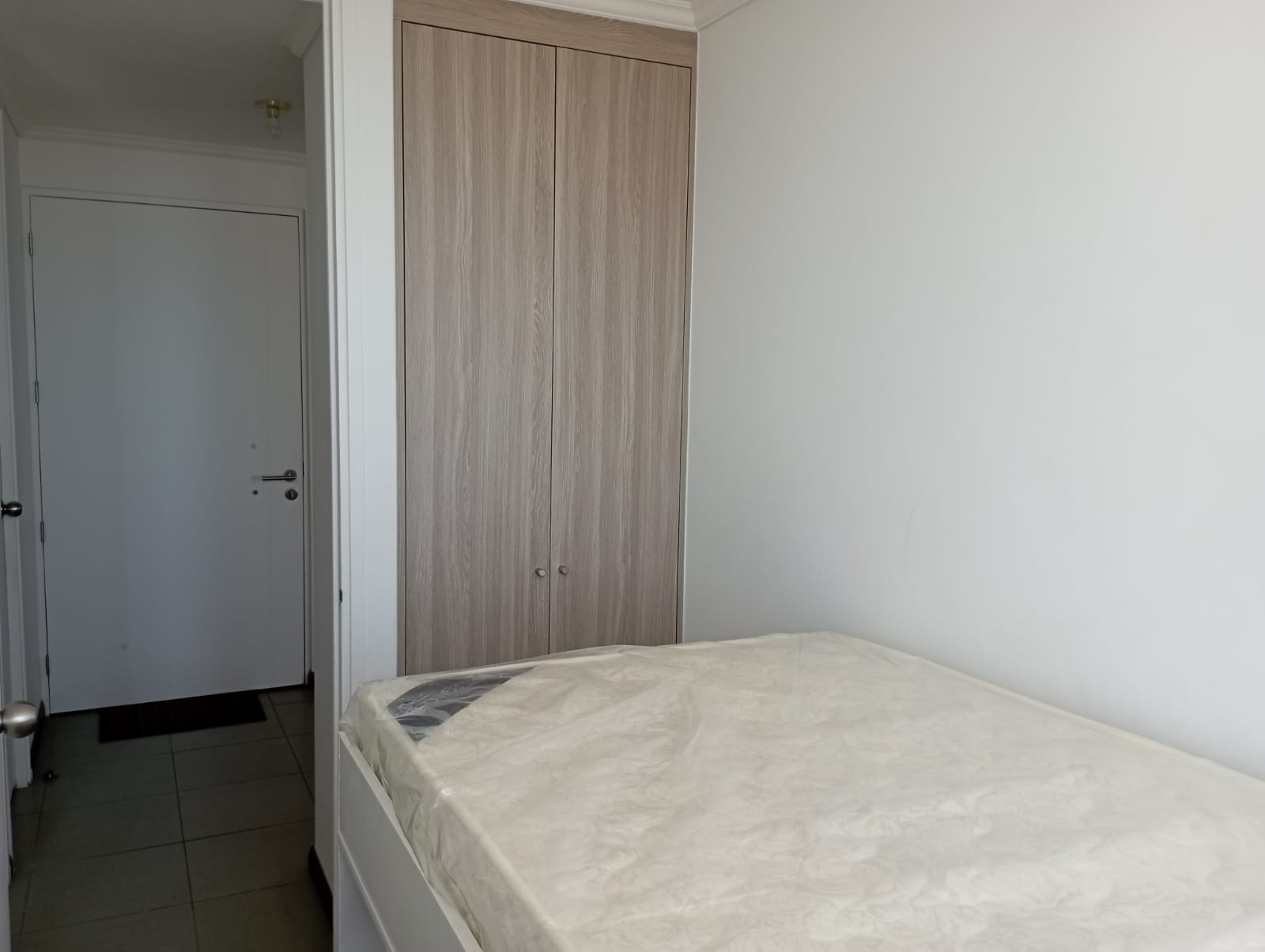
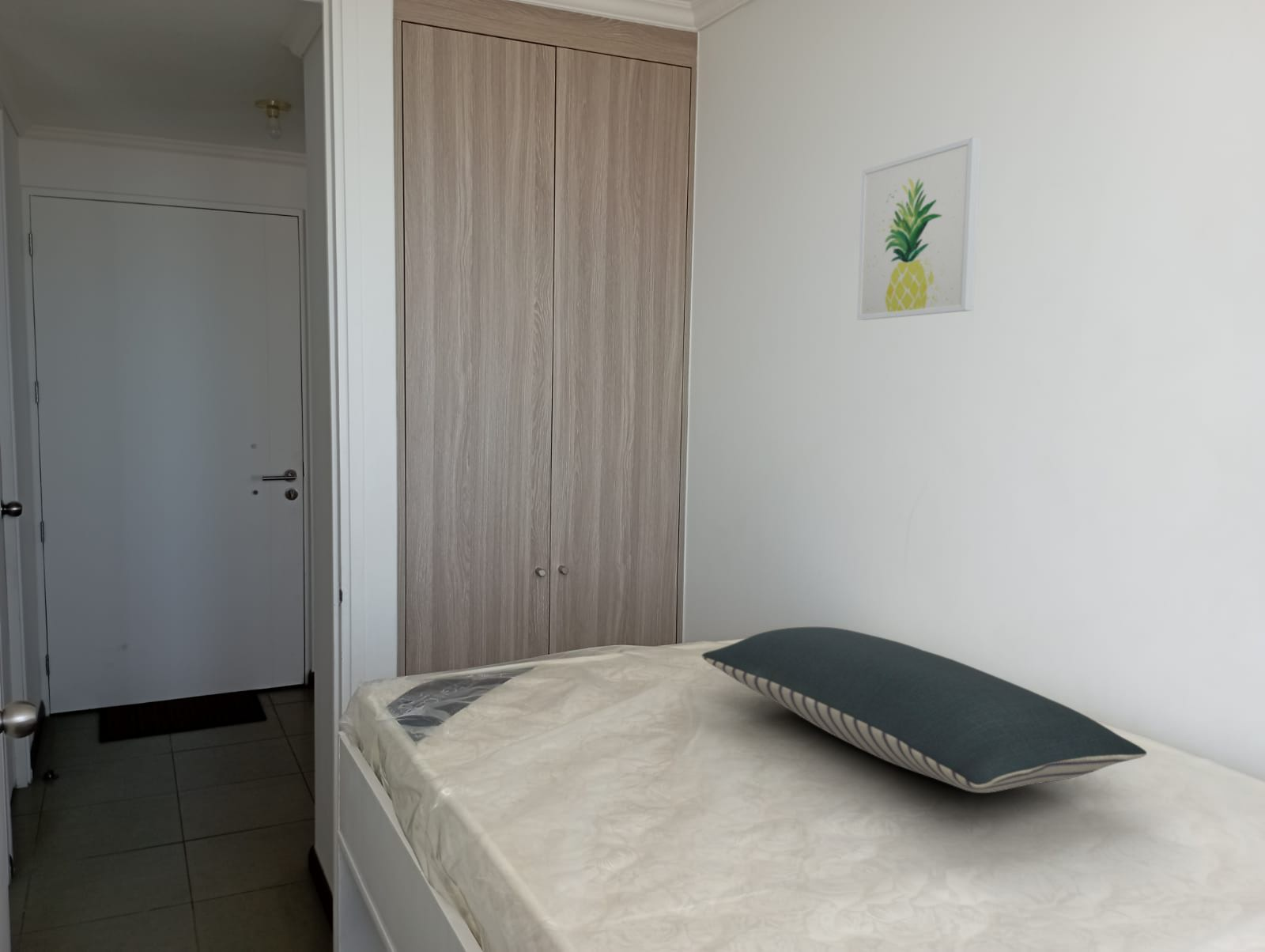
+ wall art (914, 236)
+ pillow (894, 698)
